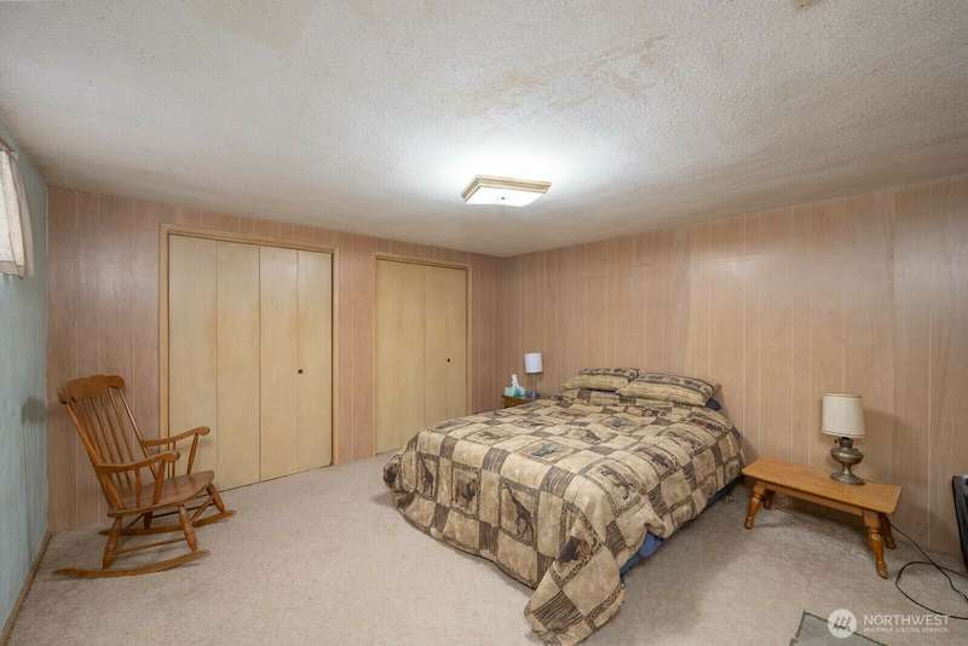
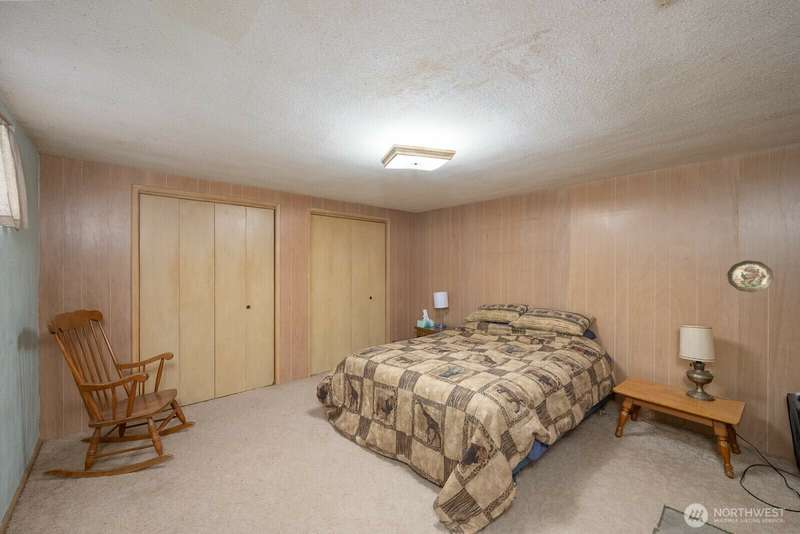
+ decorative plate (749, 276)
